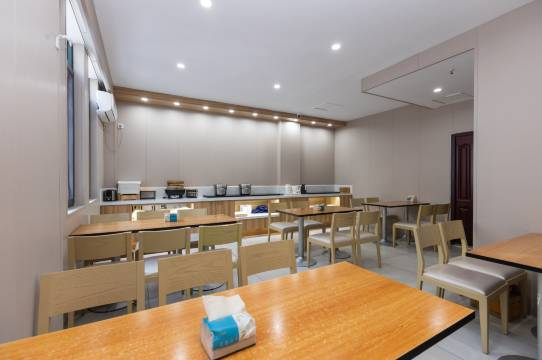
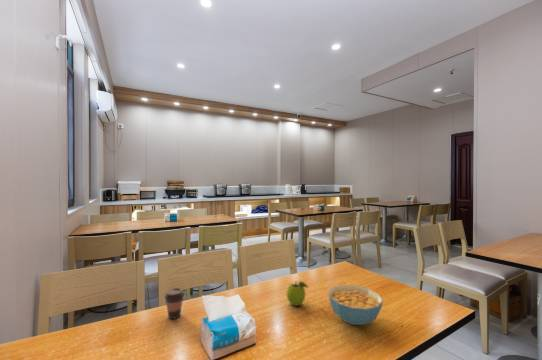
+ cereal bowl (354, 308)
+ fruit (297, 292)
+ coffee cup (174, 303)
